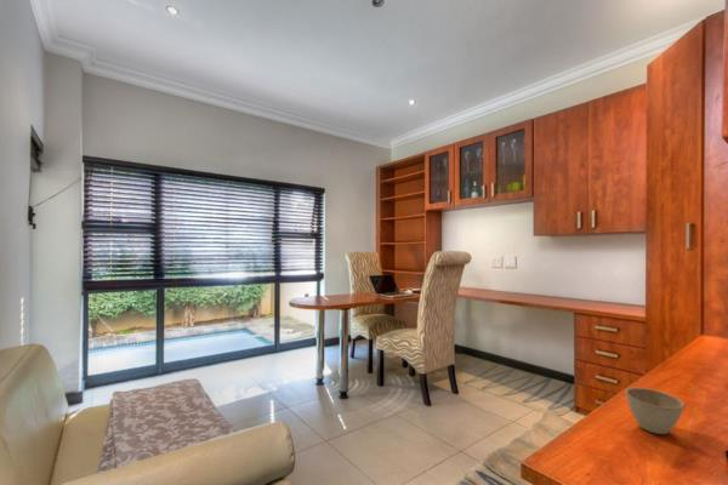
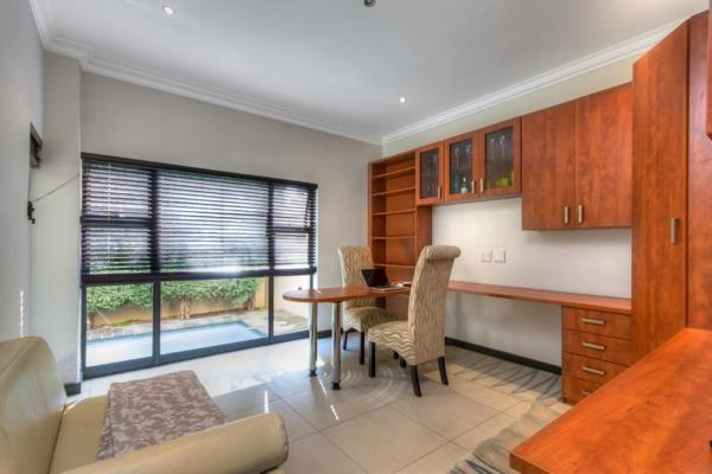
- flower pot (653, 412)
